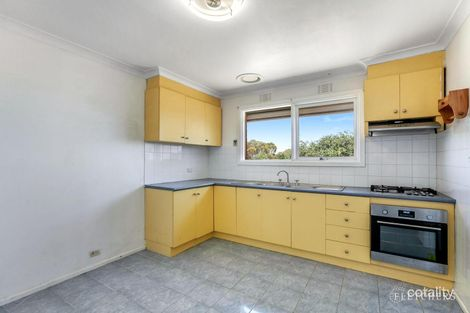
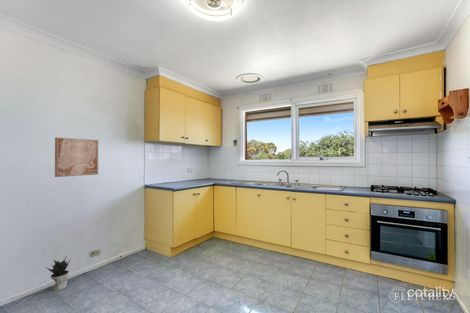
+ potted plant (59, 272)
+ wall art (78, 157)
